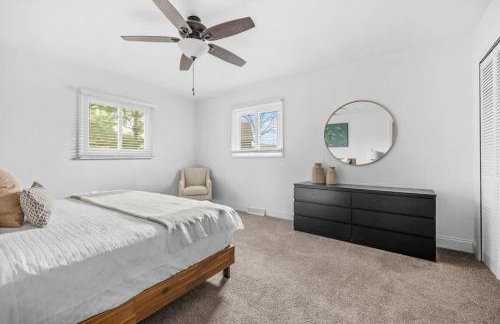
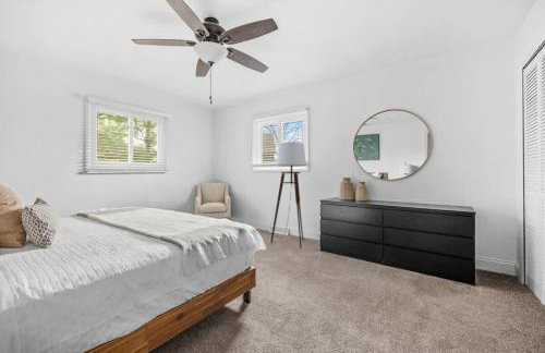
+ floor lamp (290, 194)
